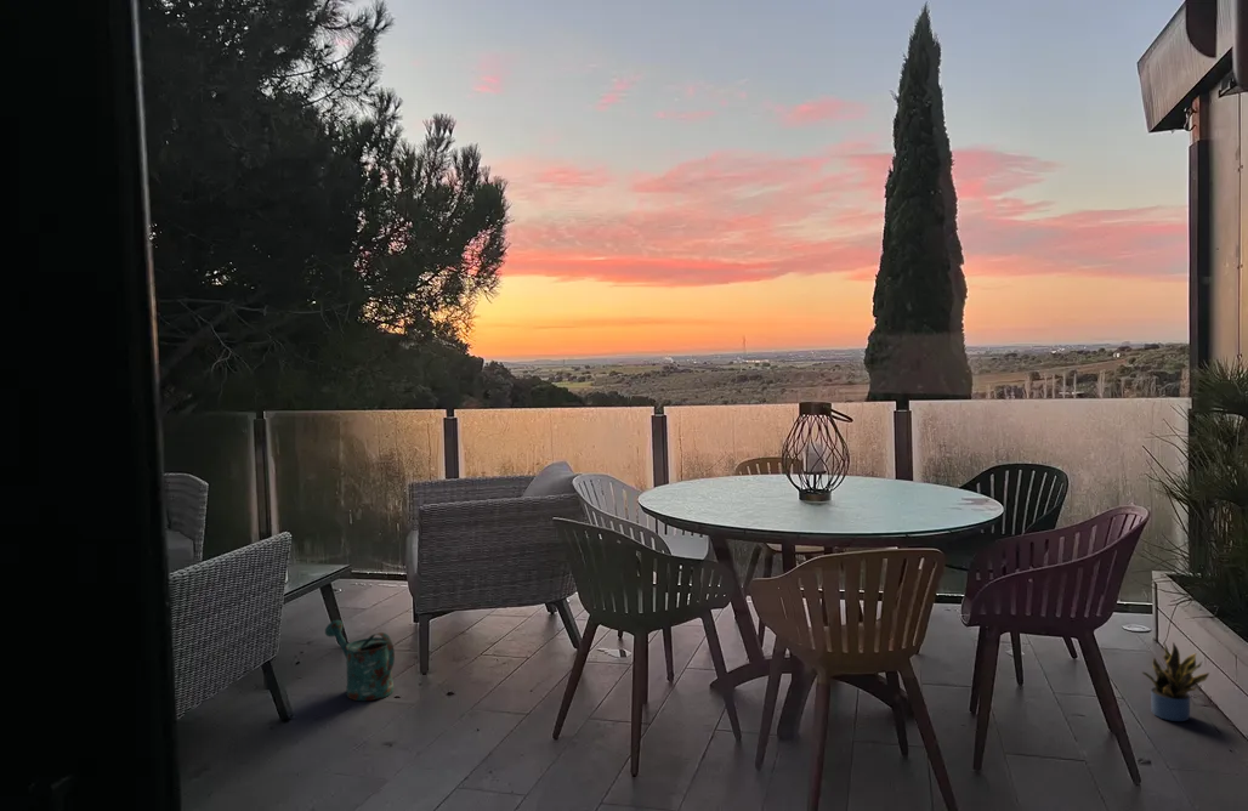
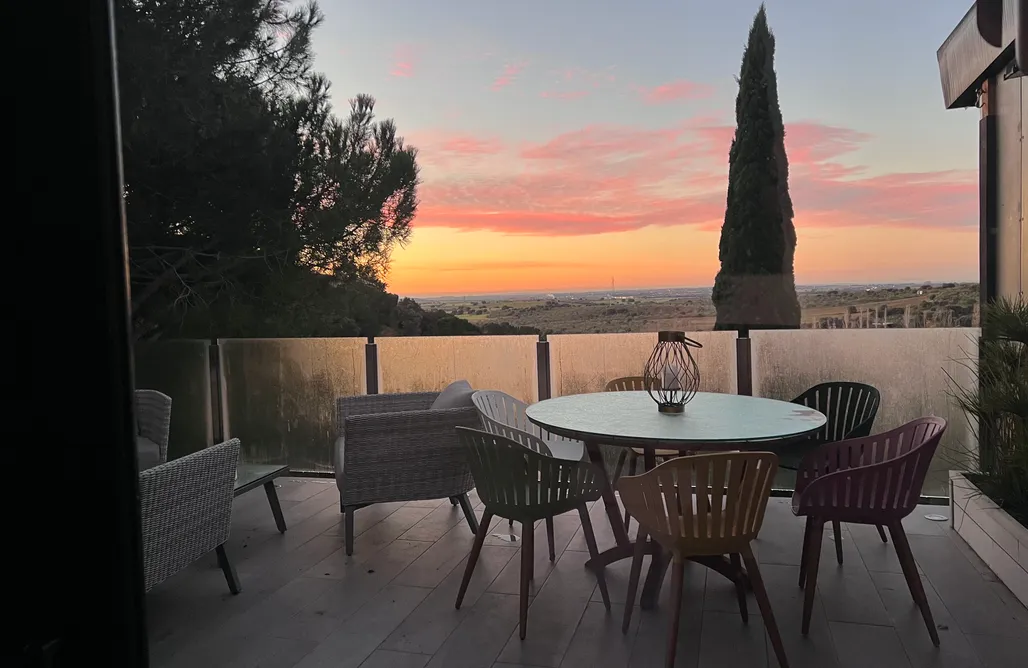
- potted plant (1176, 676)
- watering can (359, 657)
